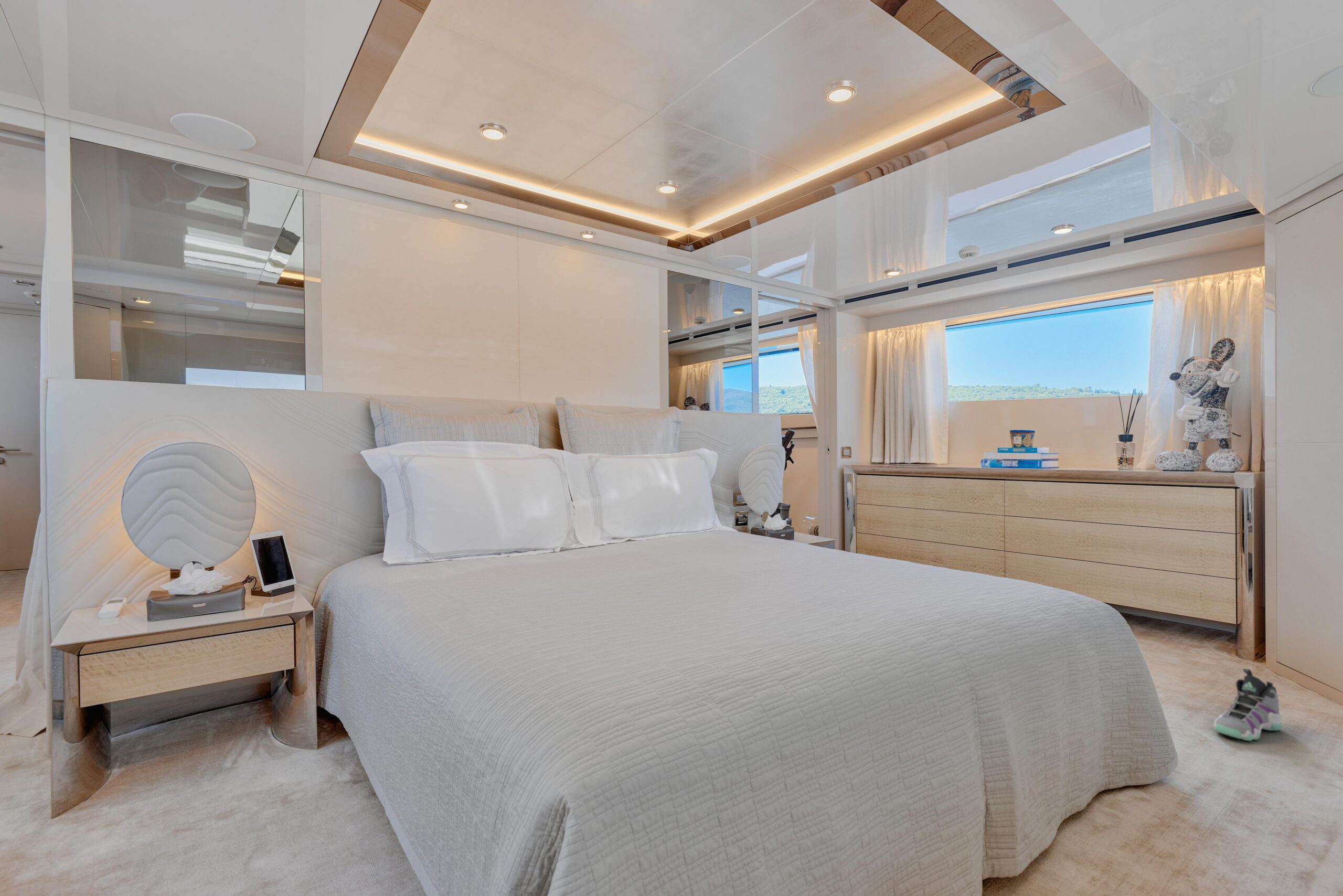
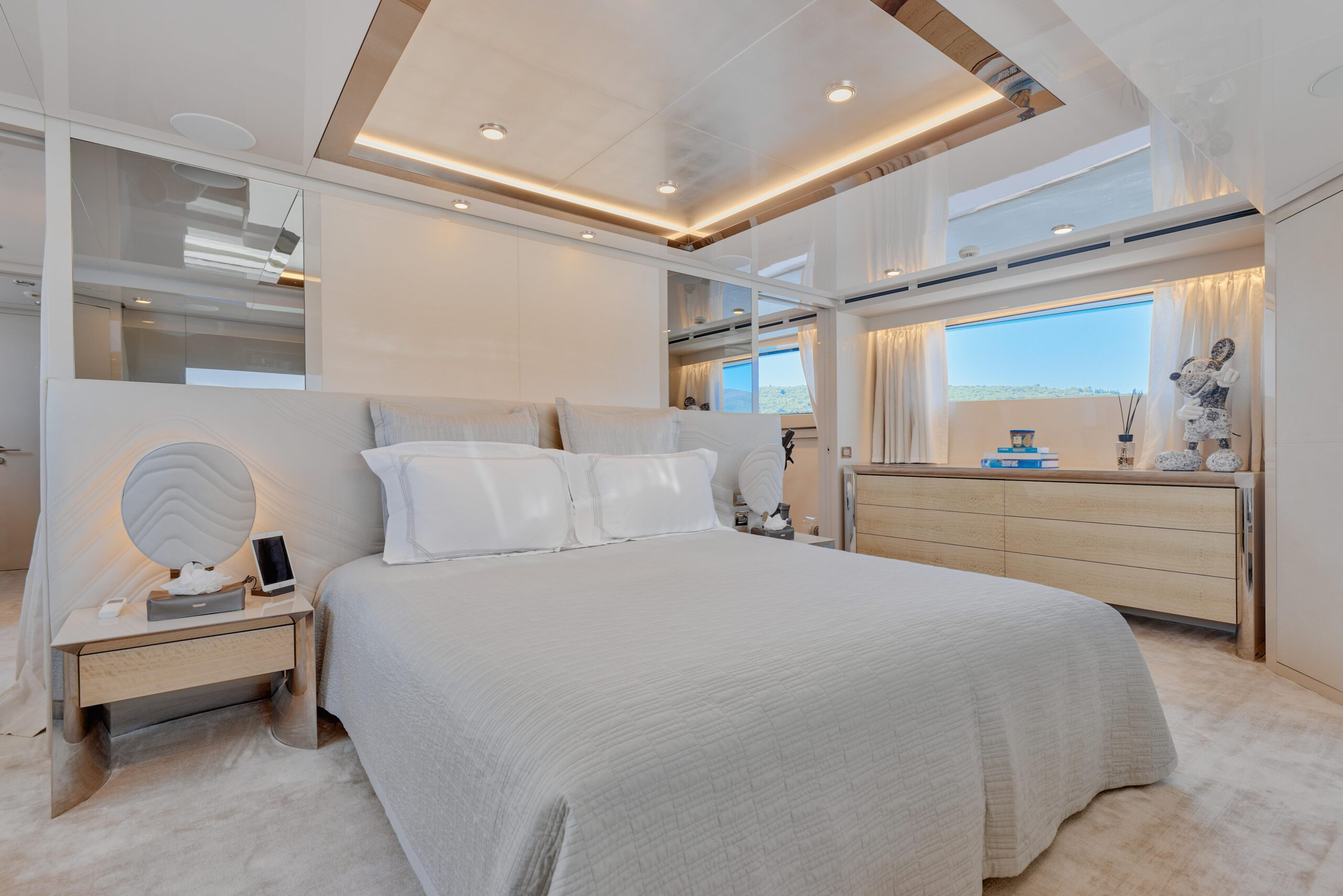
- sneaker (1245, 700)
